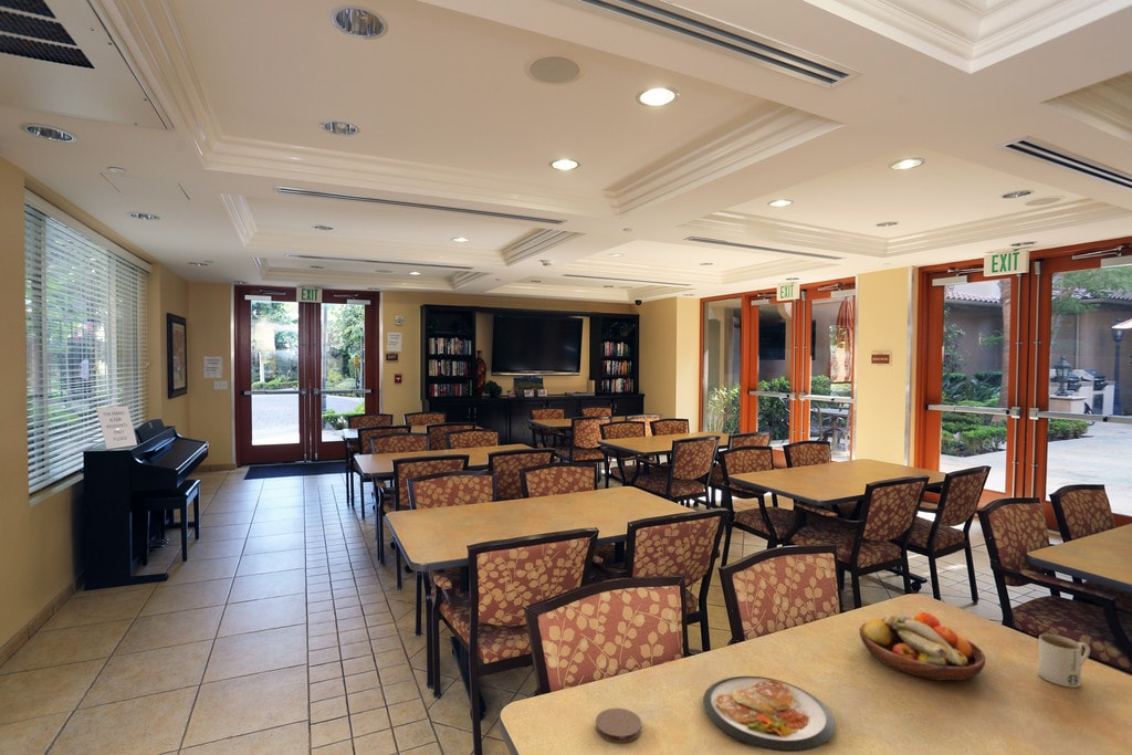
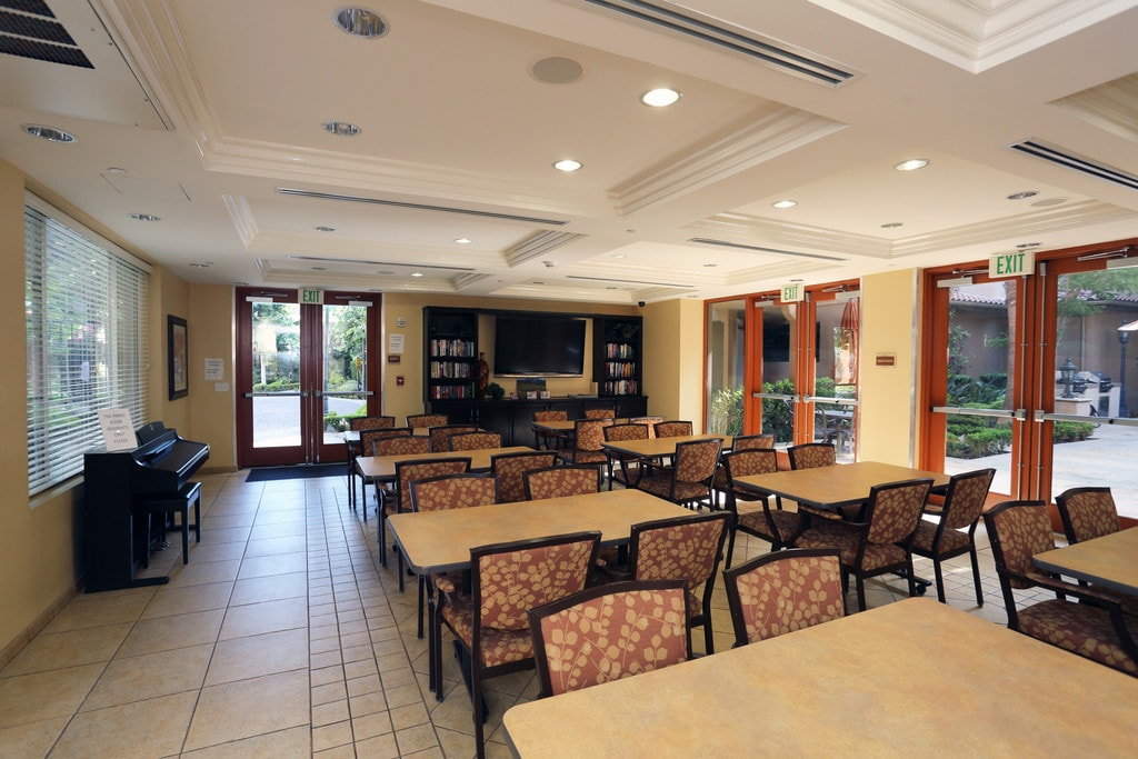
- coaster (618, 724)
- fruit bowl (920, 637)
- dish (766, 706)
- mug (1066, 659)
